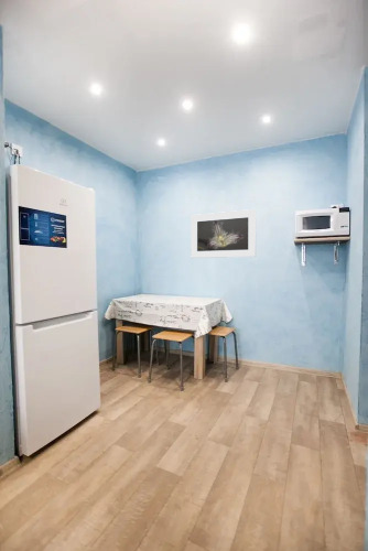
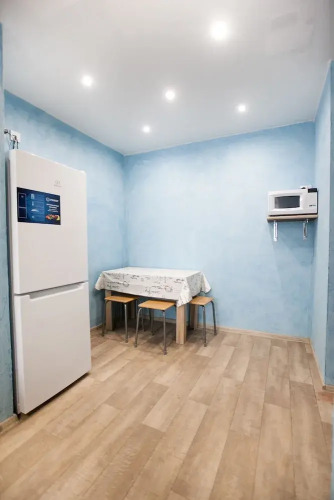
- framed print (221, 235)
